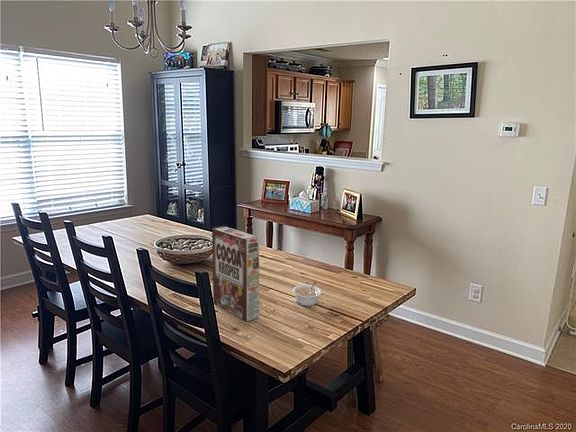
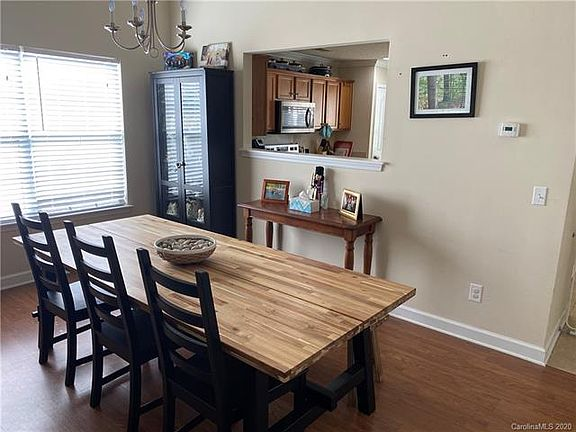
- legume (306, 294)
- cereal box (235, 272)
